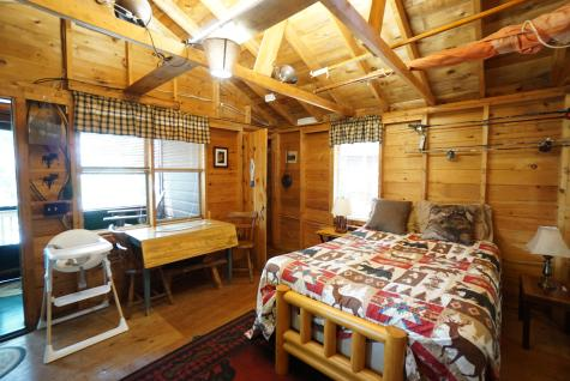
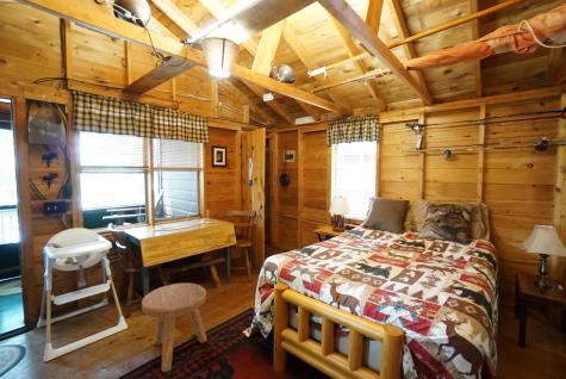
+ stool (174, 322)
